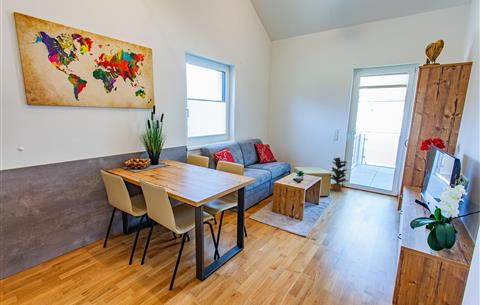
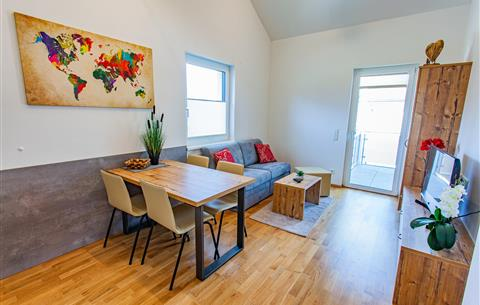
- potted plant (338, 173)
